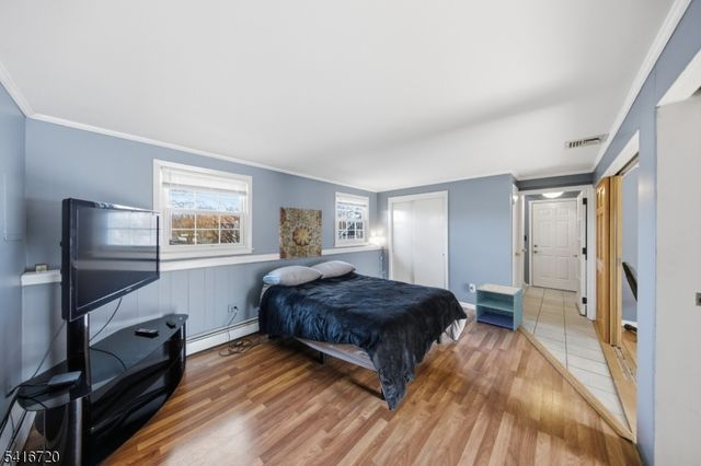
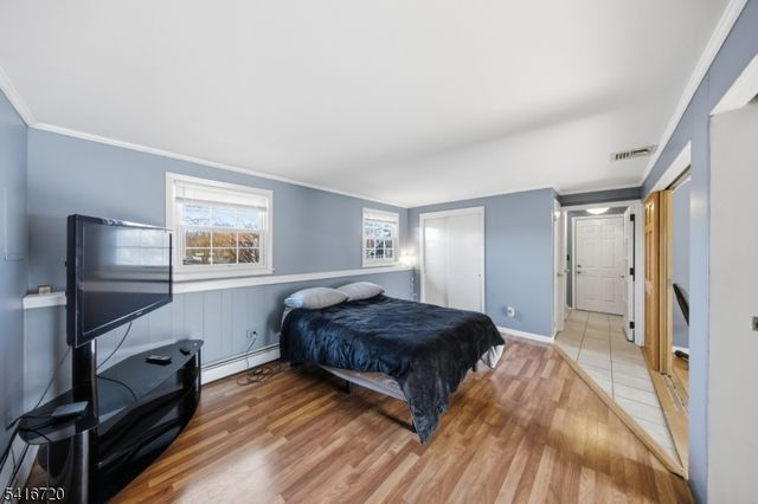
- nightstand (498, 304)
- wall art (301, 233)
